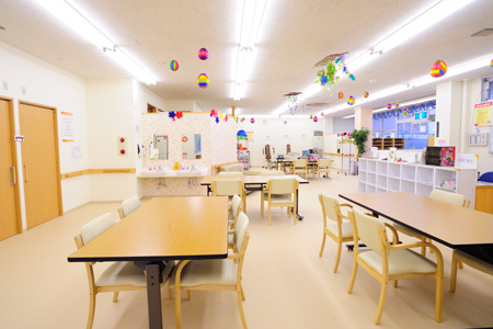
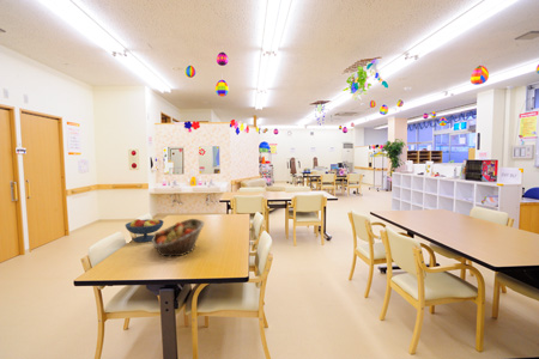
+ fruit bowl (145, 227)
+ fruit basket (178, 236)
